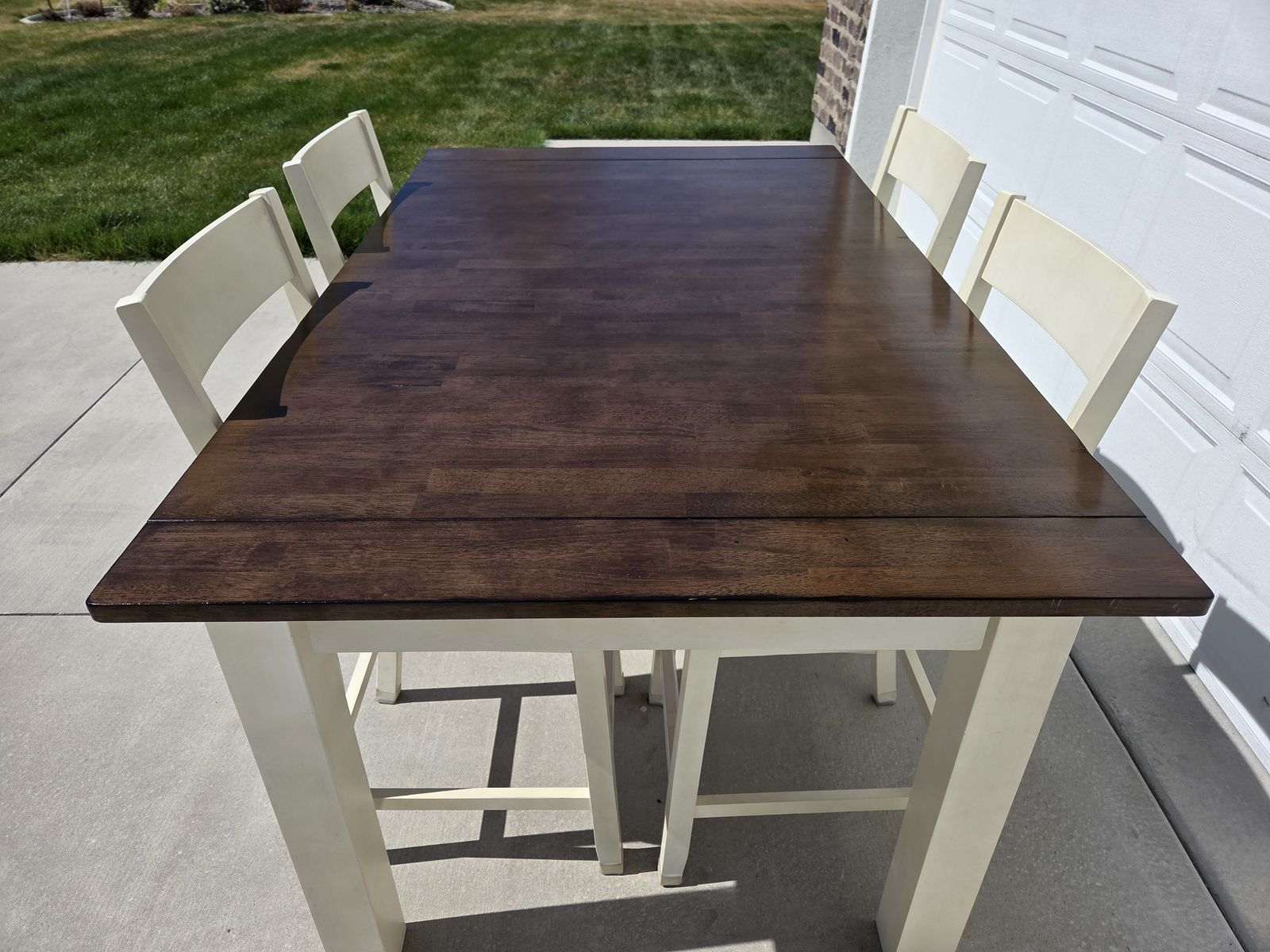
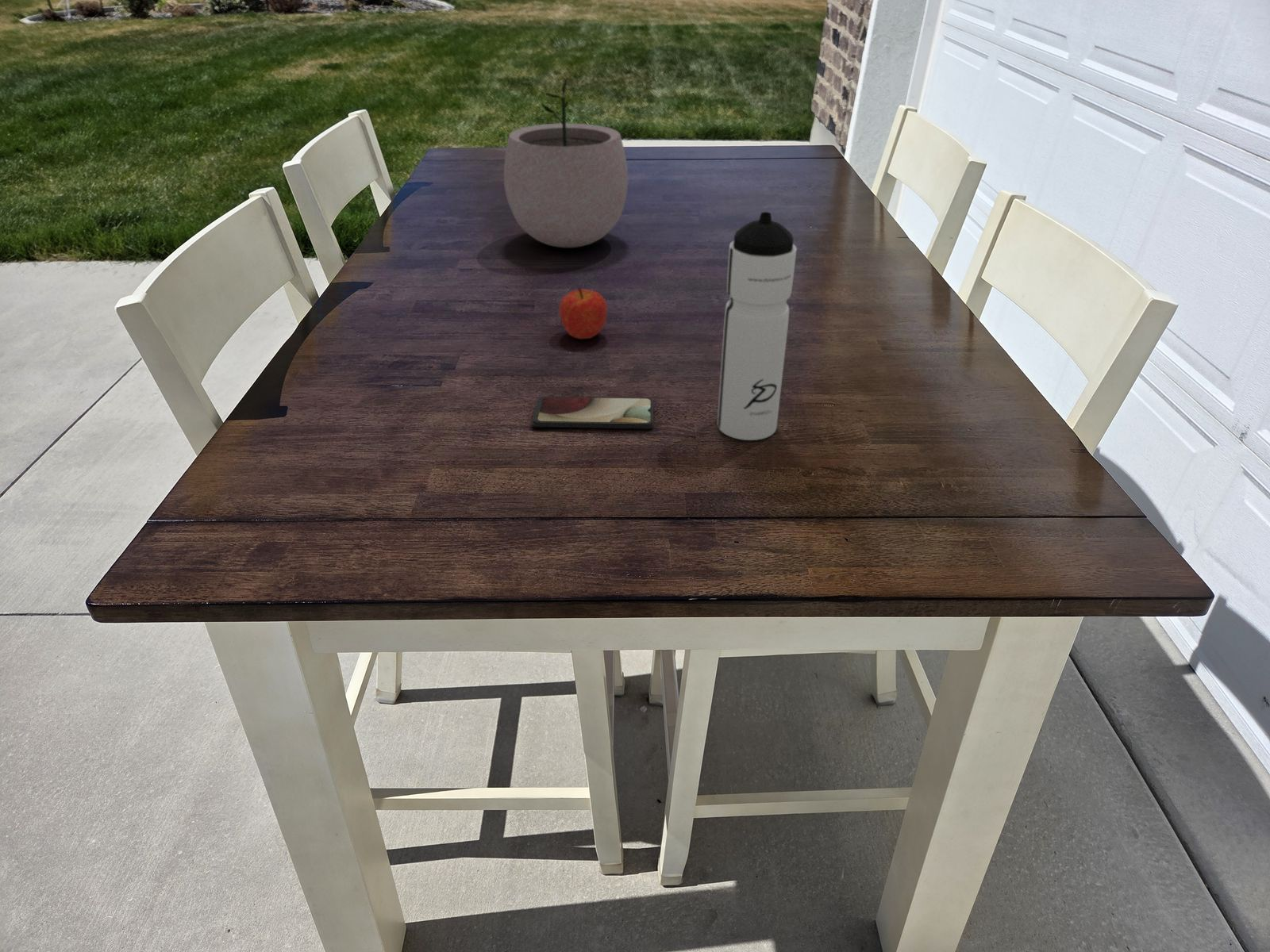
+ plant pot (566, 166)
+ fruit (583, 313)
+ smartphone (594, 412)
+ water bottle (755, 327)
